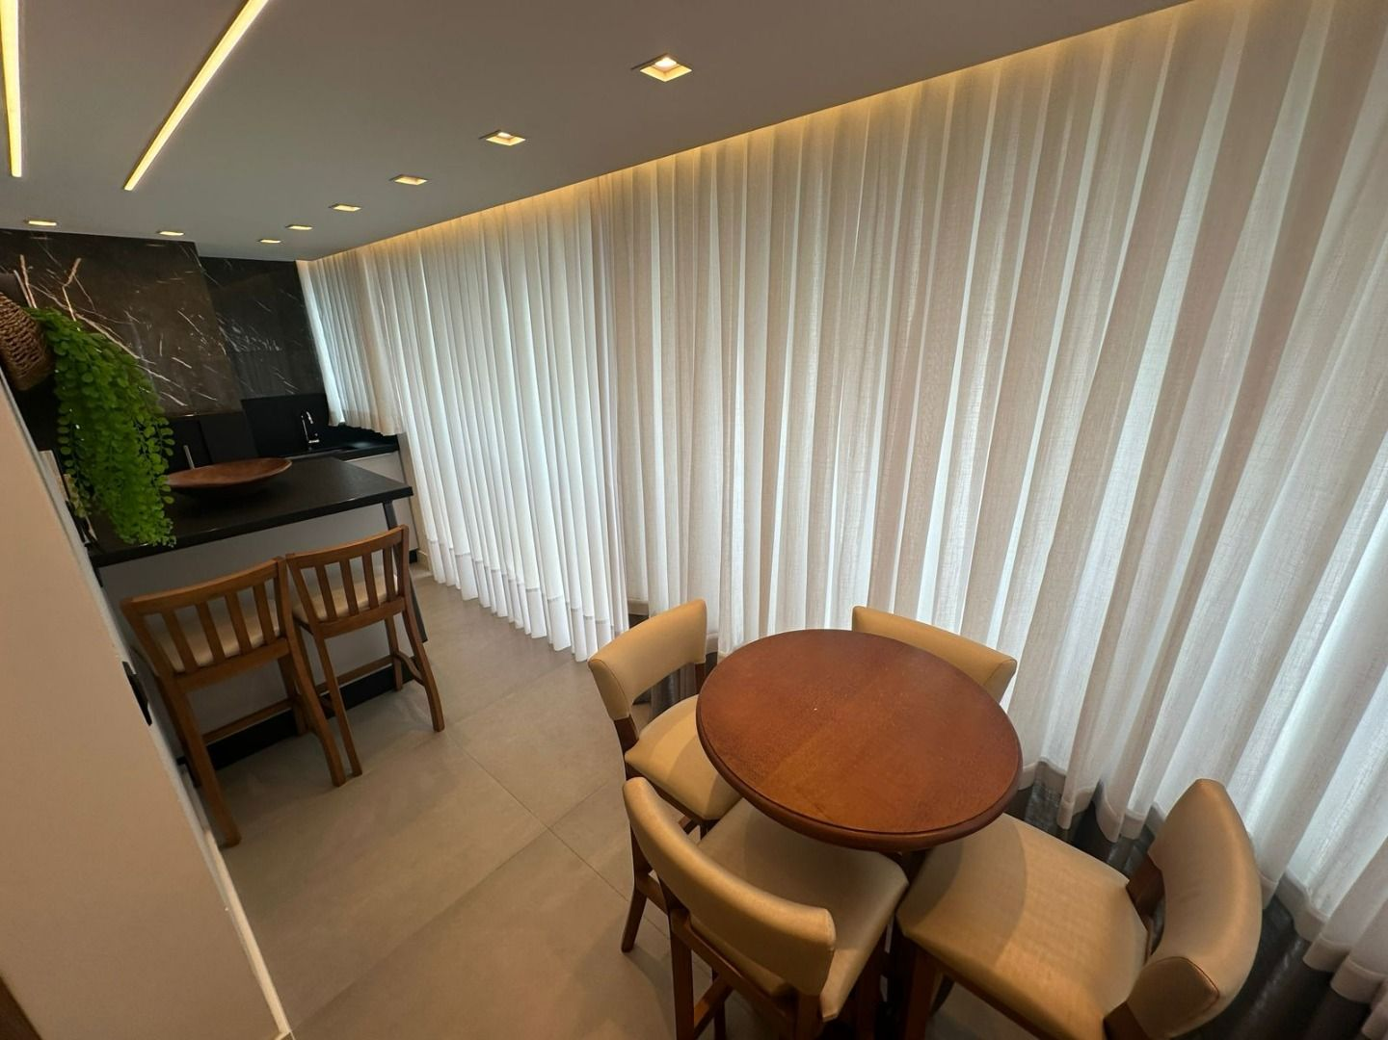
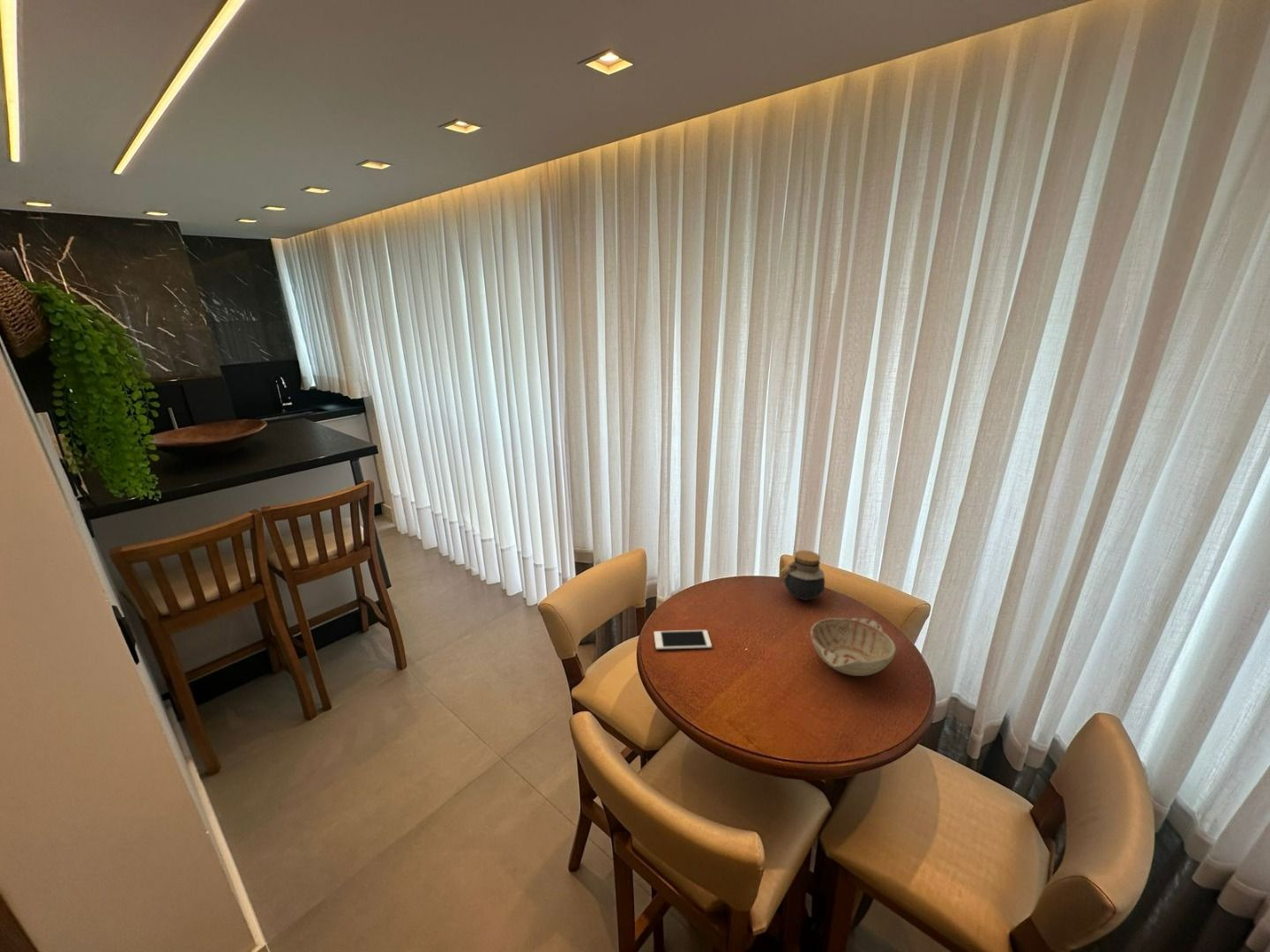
+ jar (803, 576)
+ cell phone (682, 639)
+ decorative bowl (850, 650)
